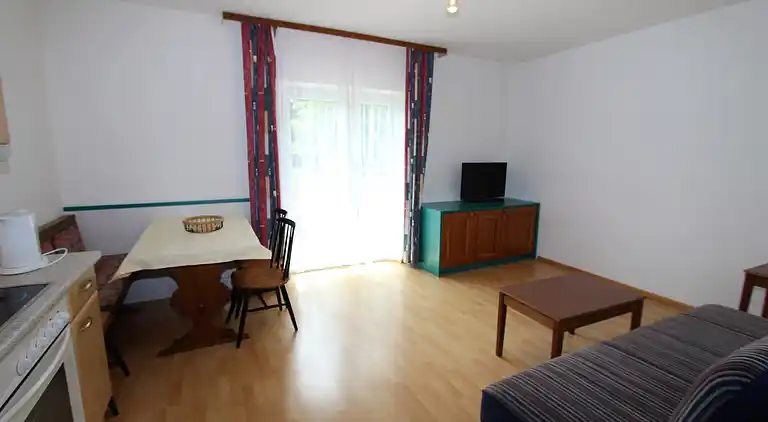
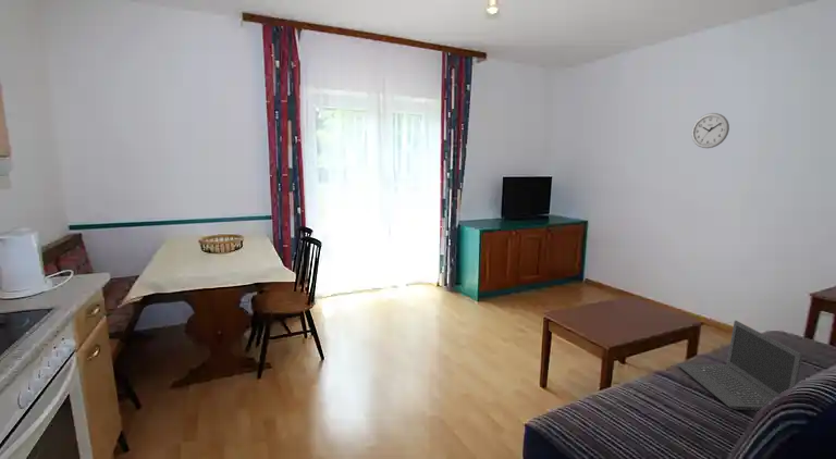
+ wall clock (709, 131)
+ laptop computer (733, 360)
